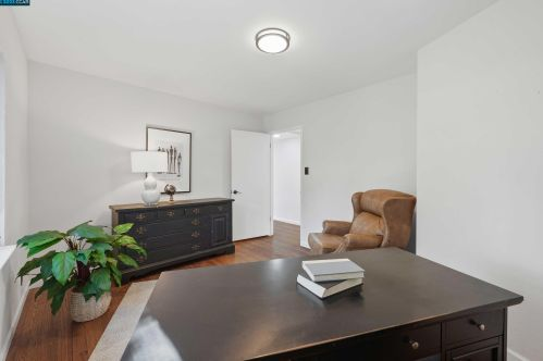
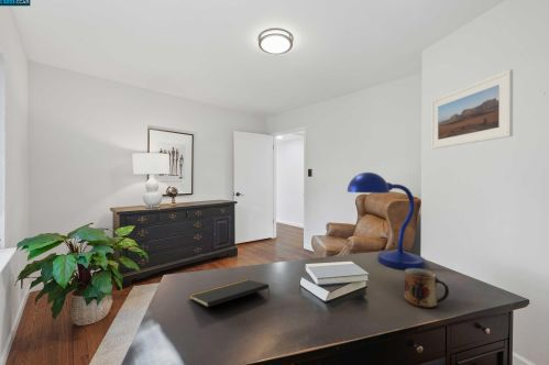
+ notepad (229, 291)
+ mug (422, 287)
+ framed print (464, 115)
+ desk lamp (402, 225)
